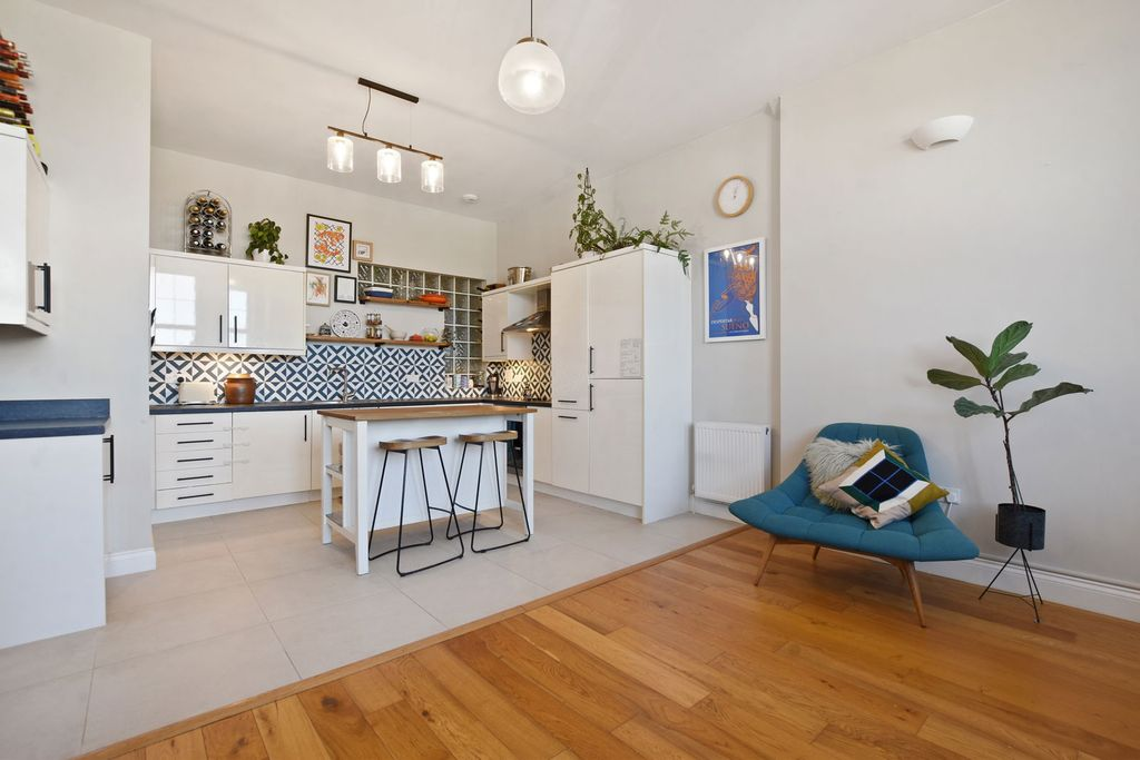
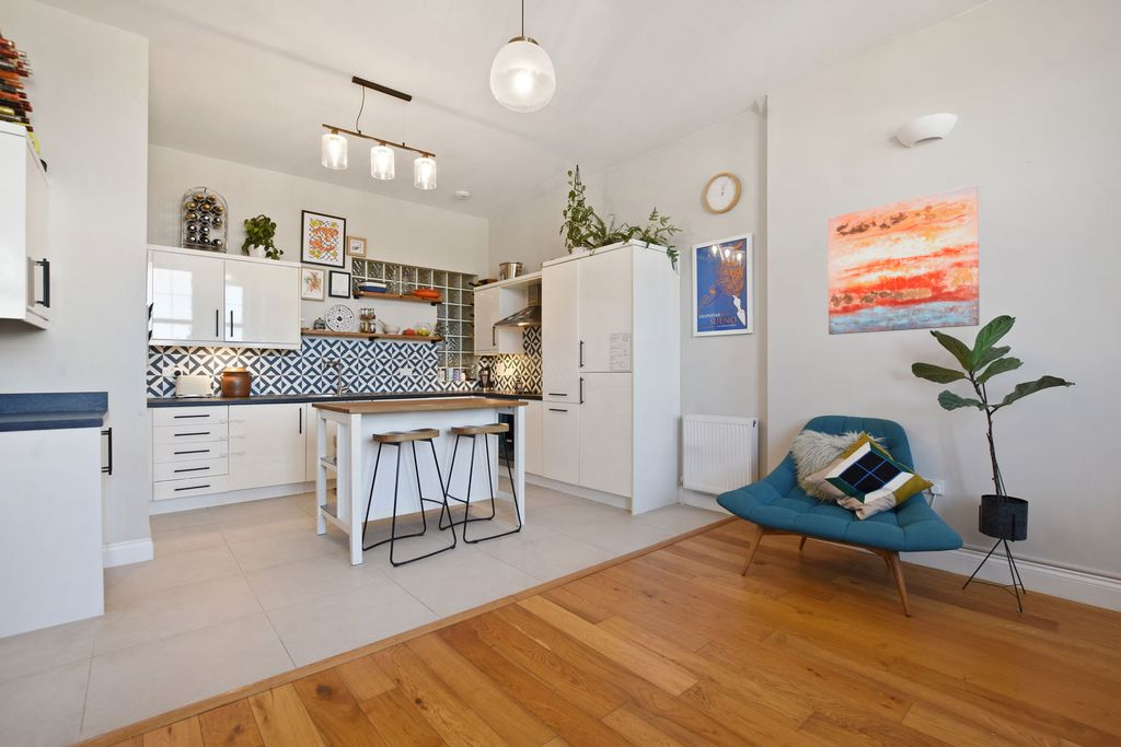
+ wall art (897, 266)
